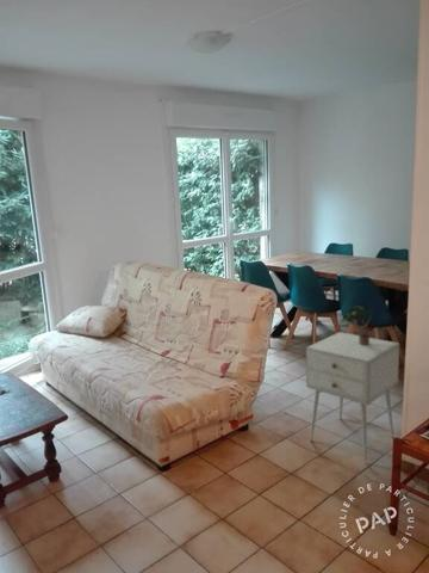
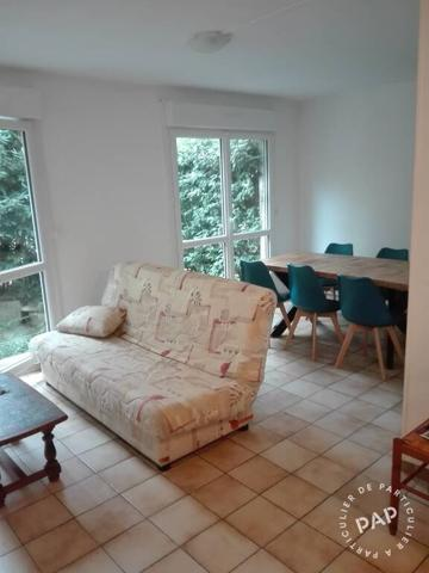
- potted plant (354, 324)
- nightstand (350, 393)
